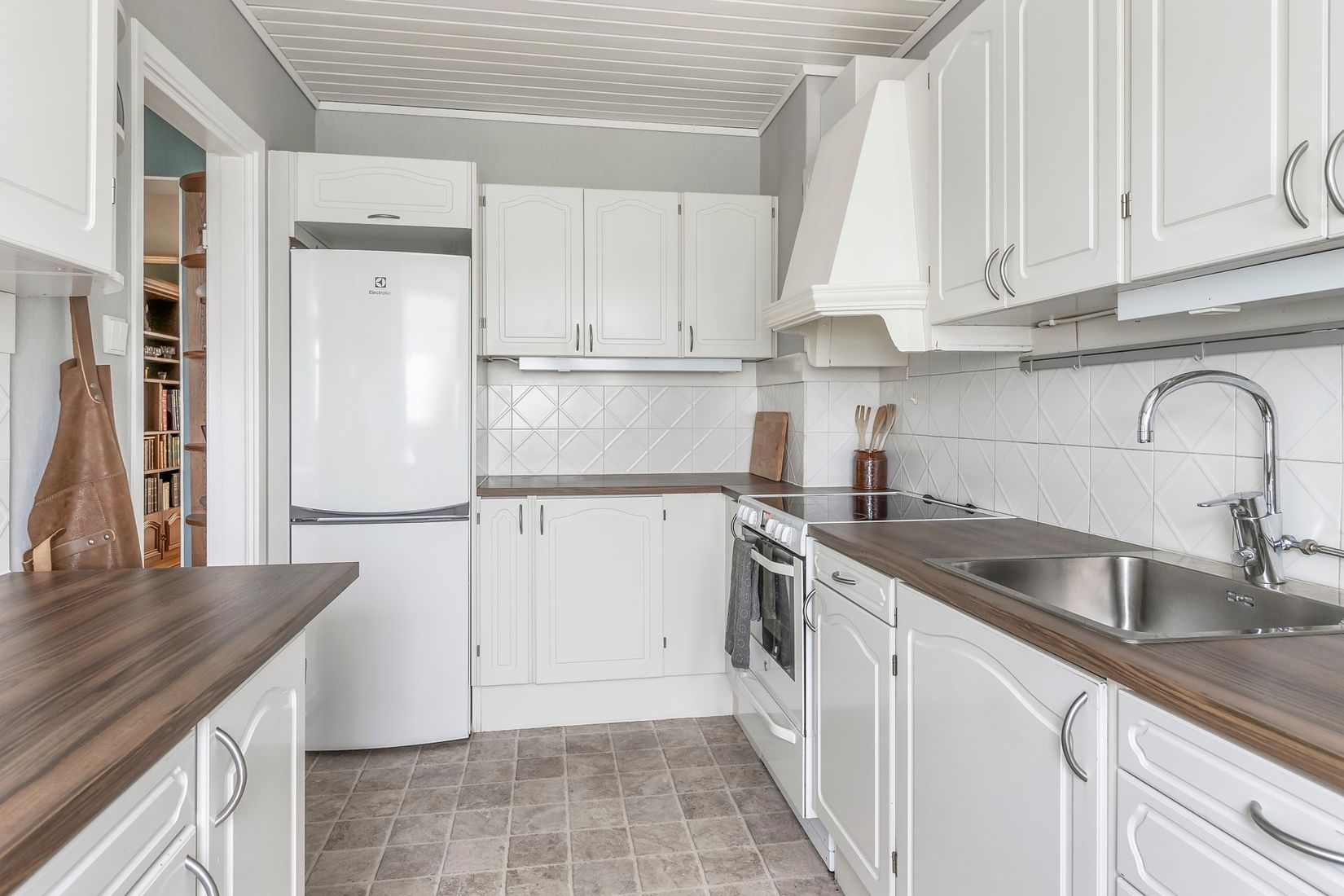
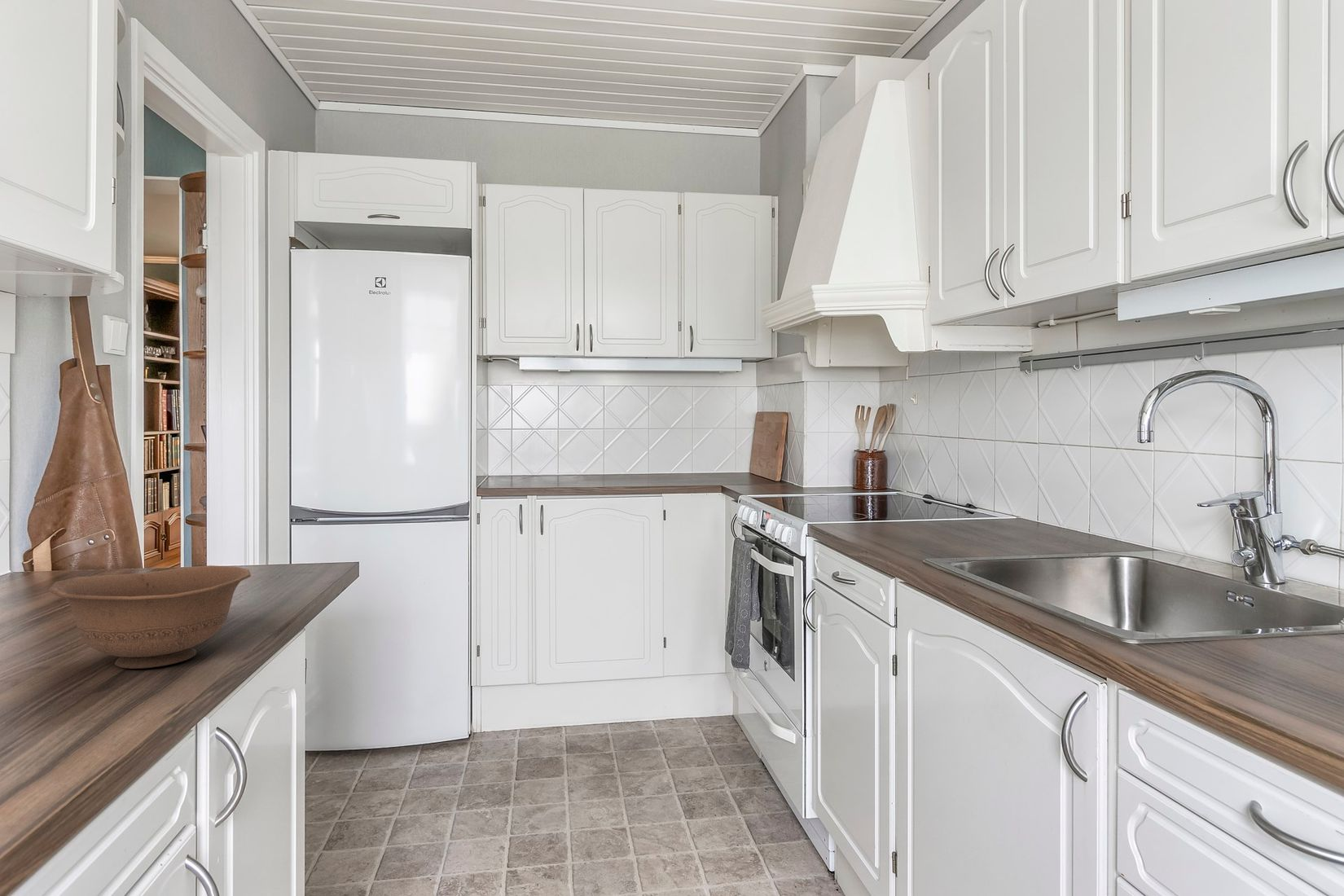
+ bowl (156, 617)
